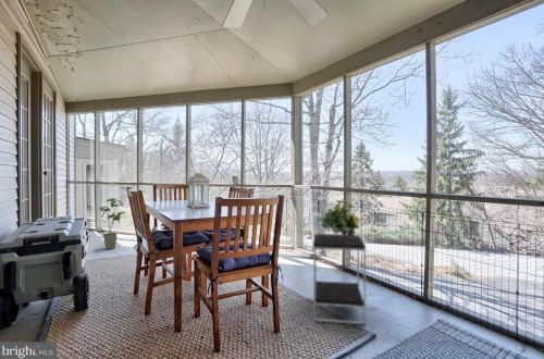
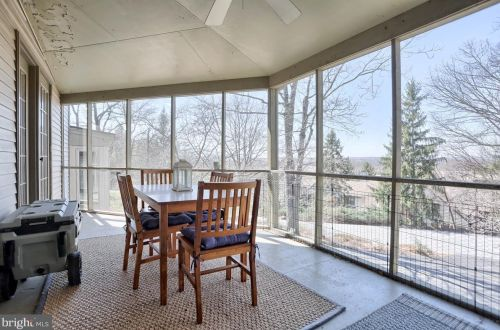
- flowering plant (338, 218)
- side table (337, 282)
- house plant (113, 223)
